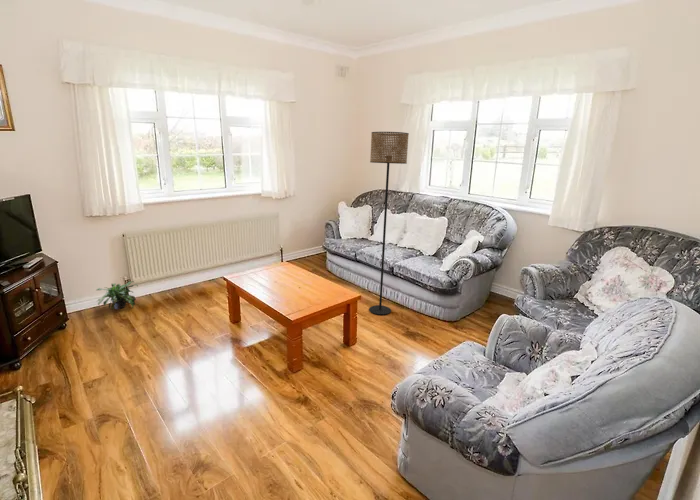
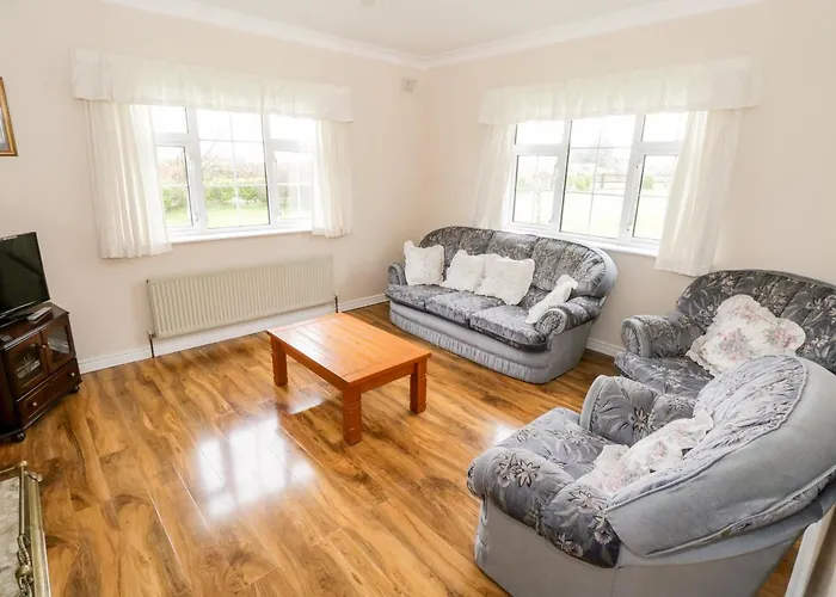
- potted plant (117, 295)
- floor lamp (384, 226)
